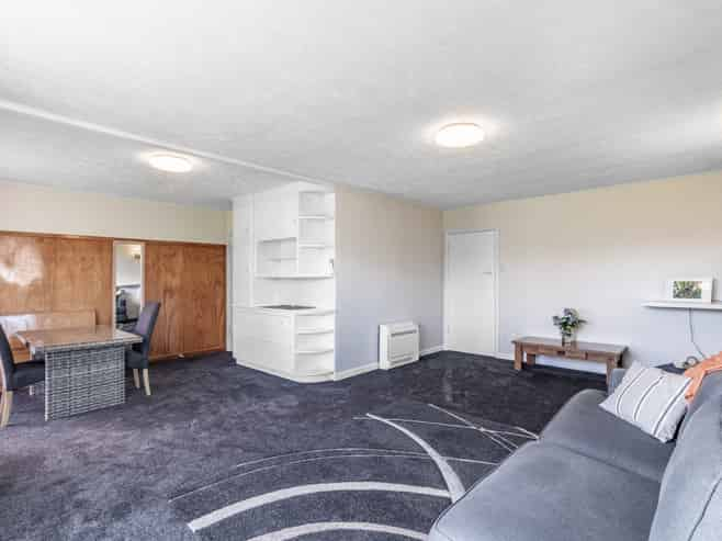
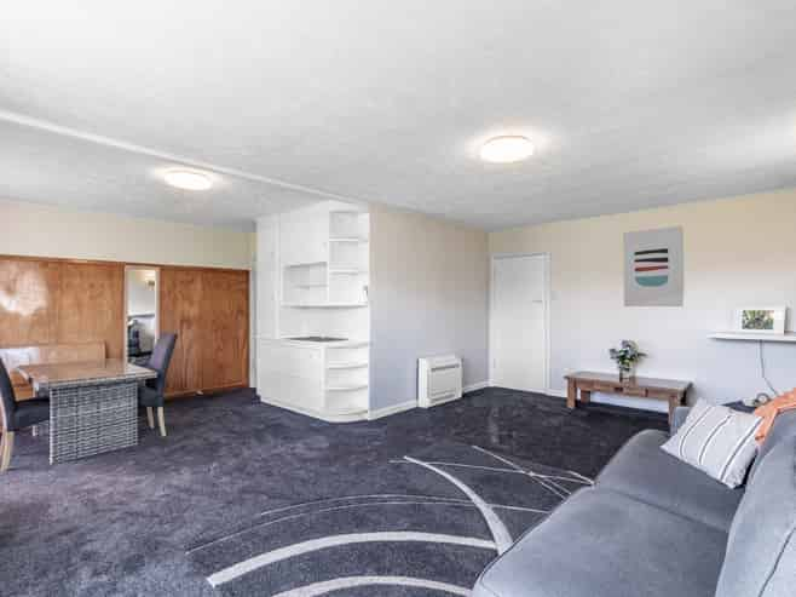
+ wall art (652, 268)
